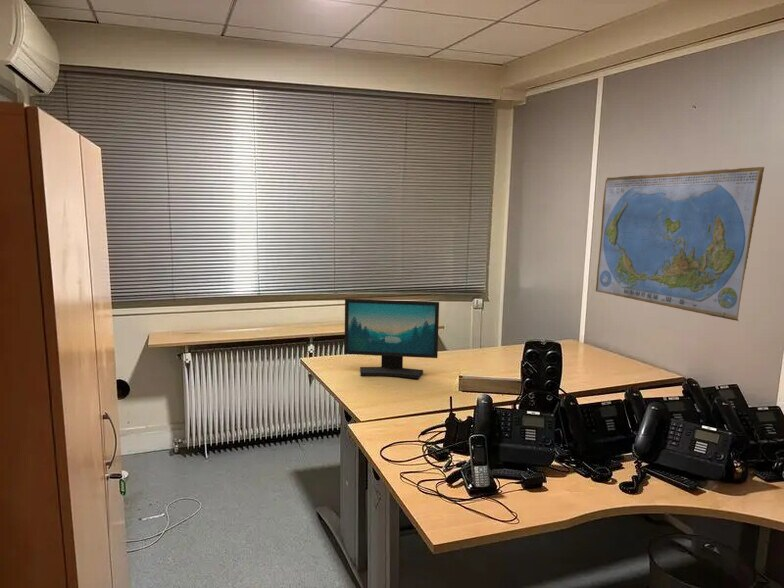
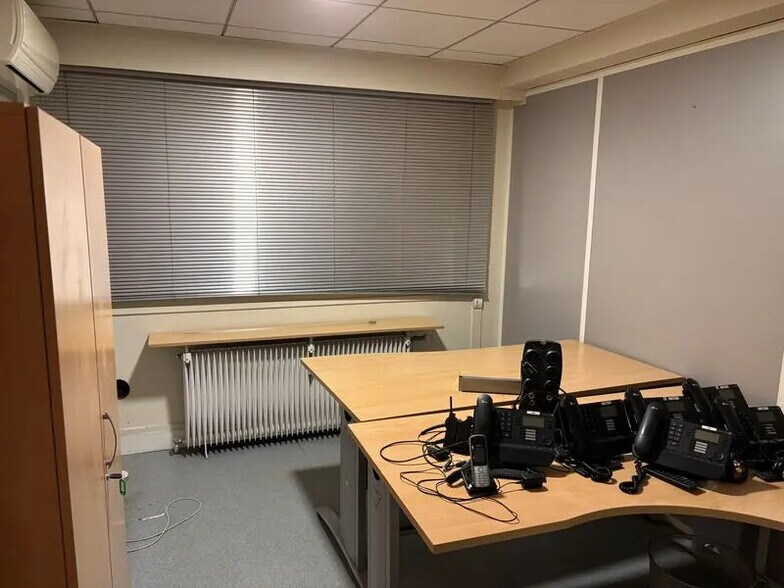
- computer monitor (391, 337)
- world map (665, 239)
